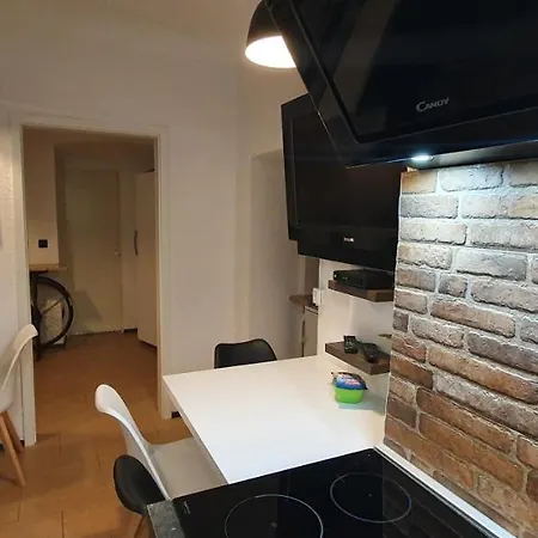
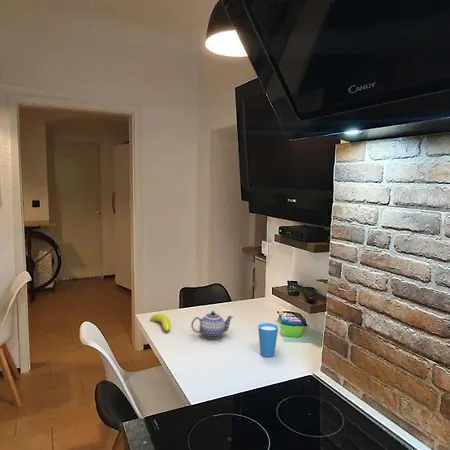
+ cup (267, 340)
+ banana (160, 321)
+ teapot (212, 323)
